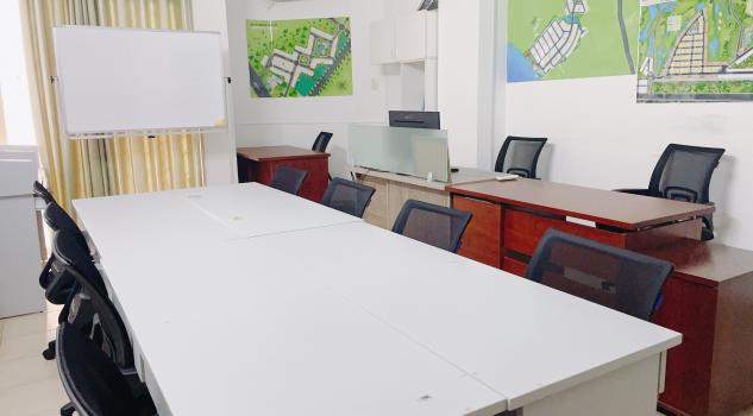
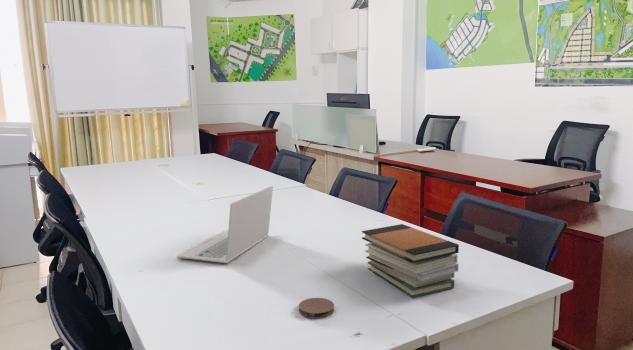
+ book stack (408, 258)
+ laptop (229, 219)
+ coaster (316, 307)
